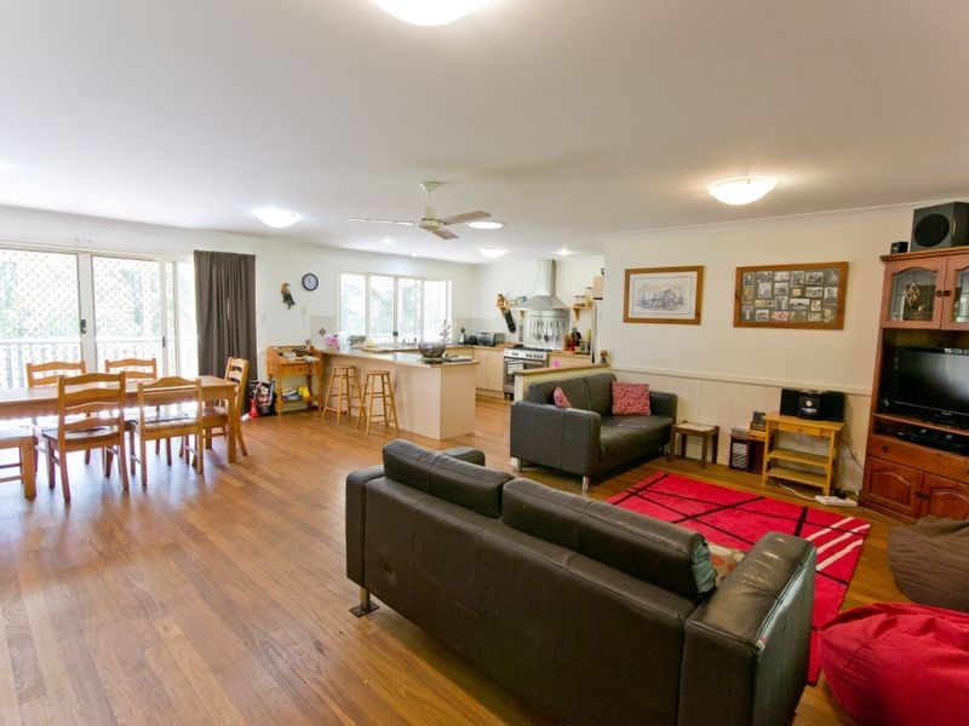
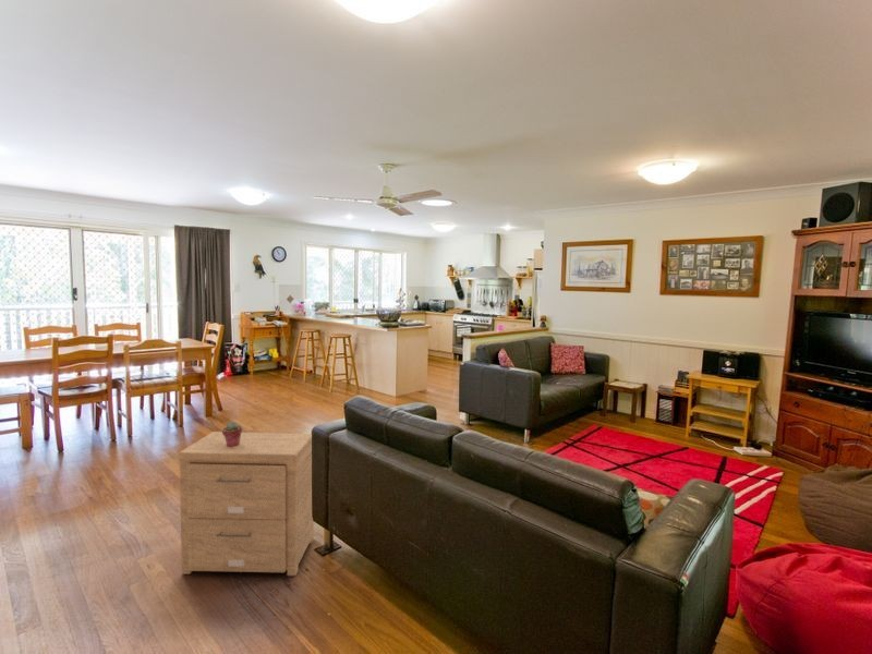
+ potted succulent (232, 433)
+ side table (250, 501)
